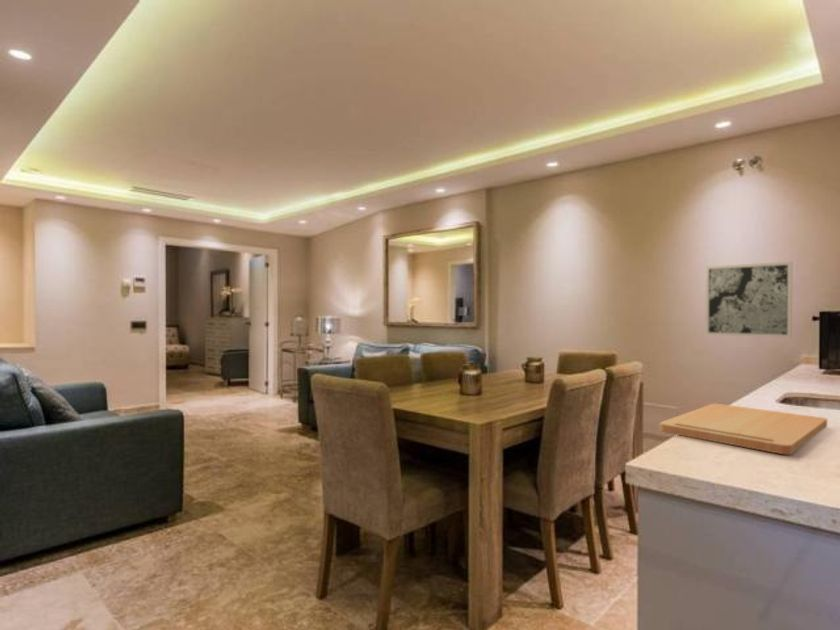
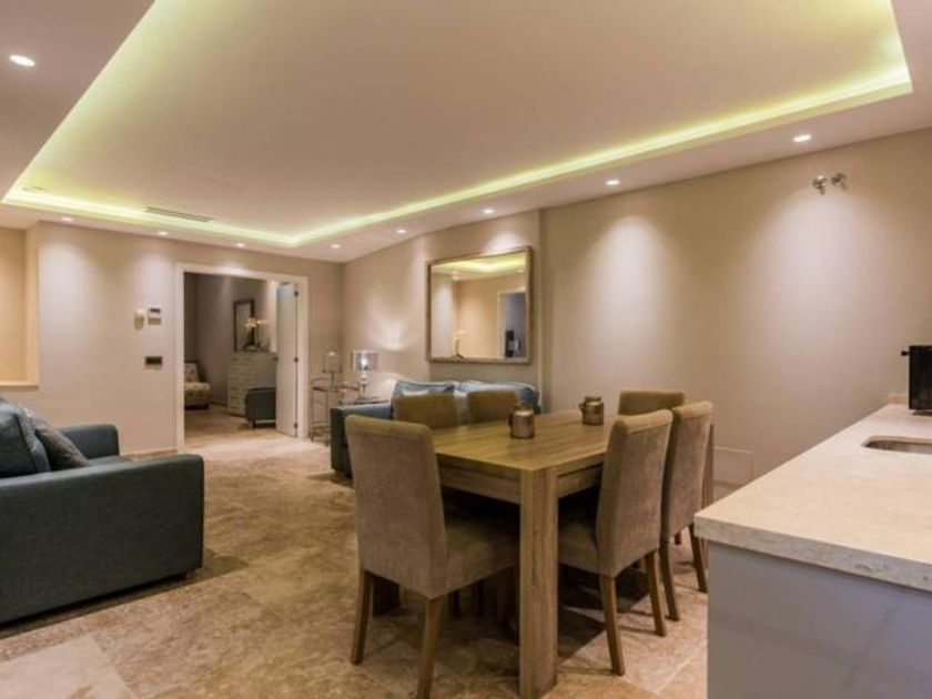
- cutting board (744, 424)
- wall art (746, 300)
